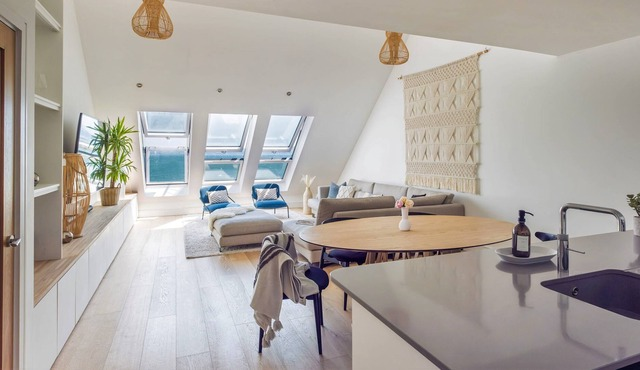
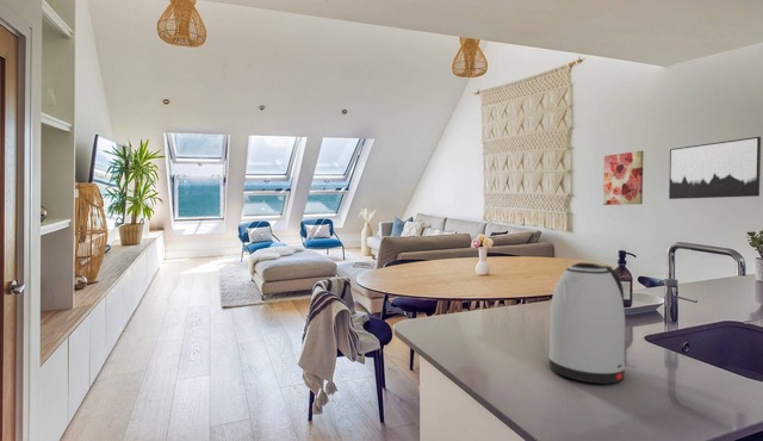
+ wall art (622, 179)
+ wall art (711, 170)
+ kettle (594, 315)
